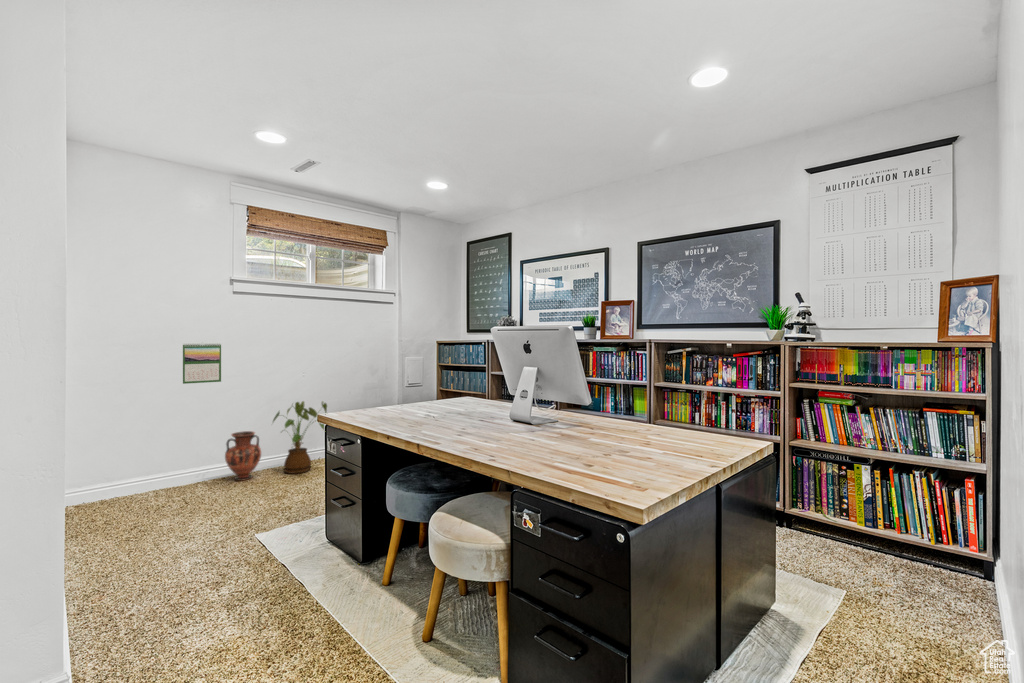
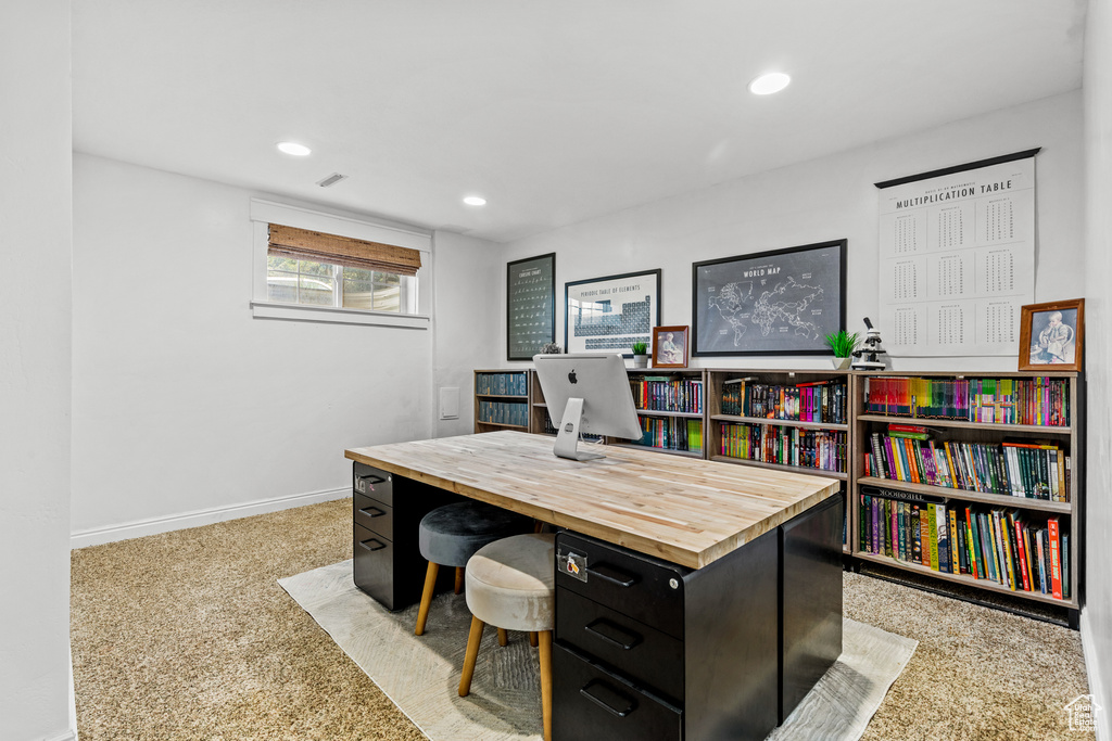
- vase (243, 455)
- calendar (202, 362)
- house plant (303, 436)
